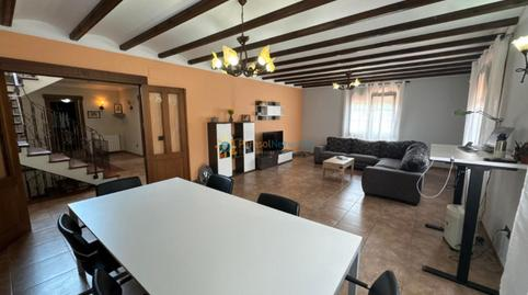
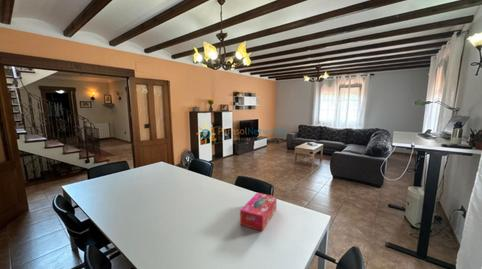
+ tissue box (259, 209)
